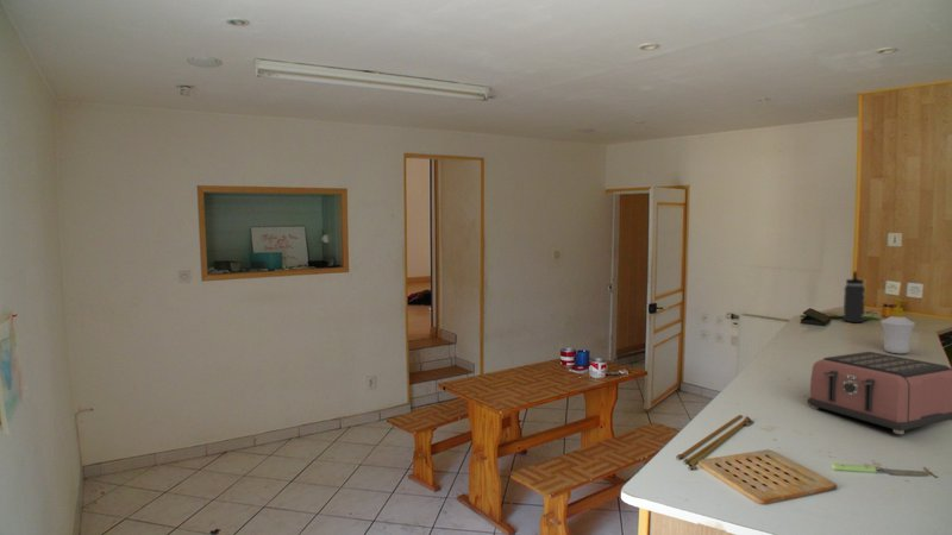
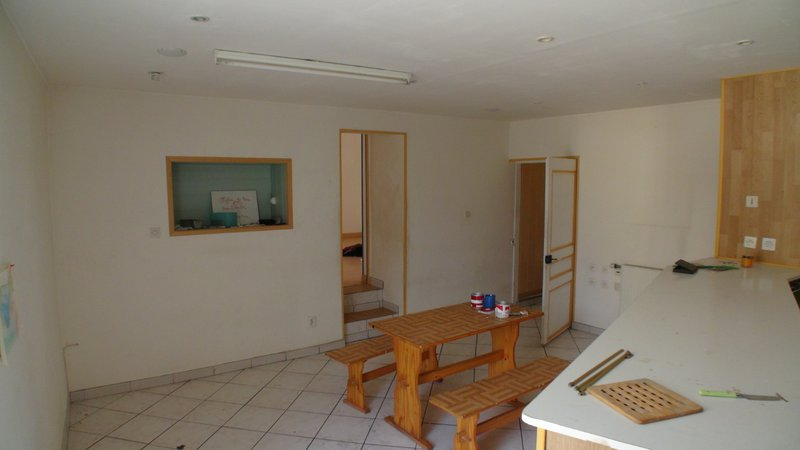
- soap bottle (897, 325)
- thermos bottle (854, 296)
- toaster (879, 388)
